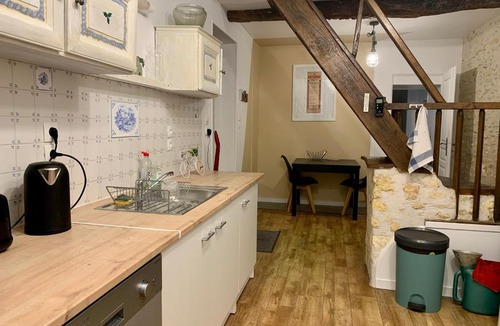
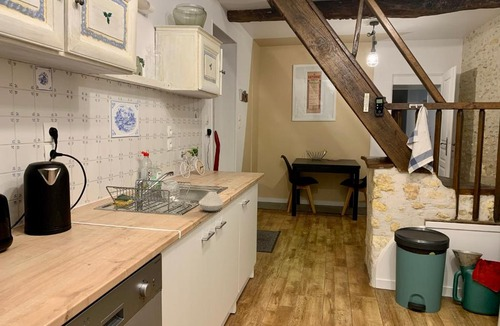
+ spoon rest (211, 200)
